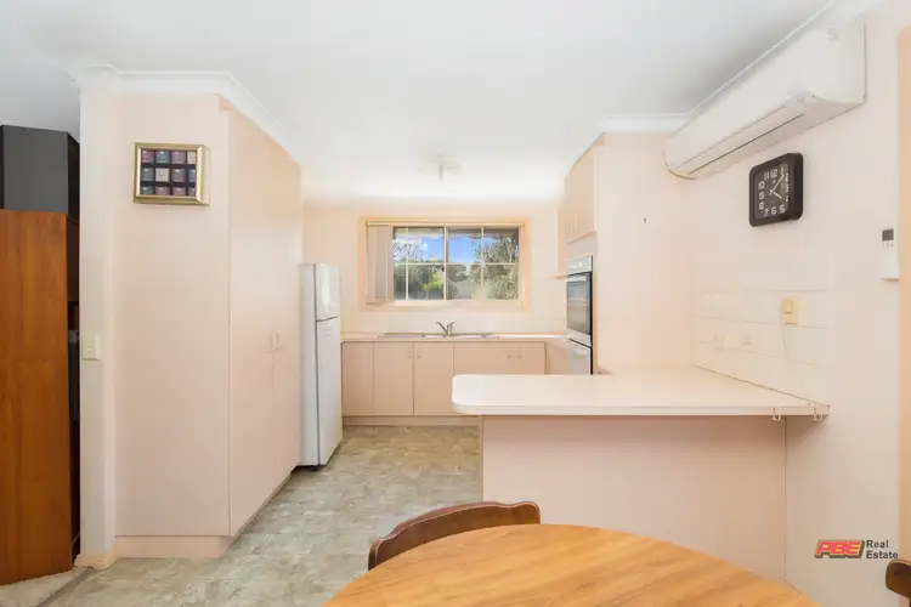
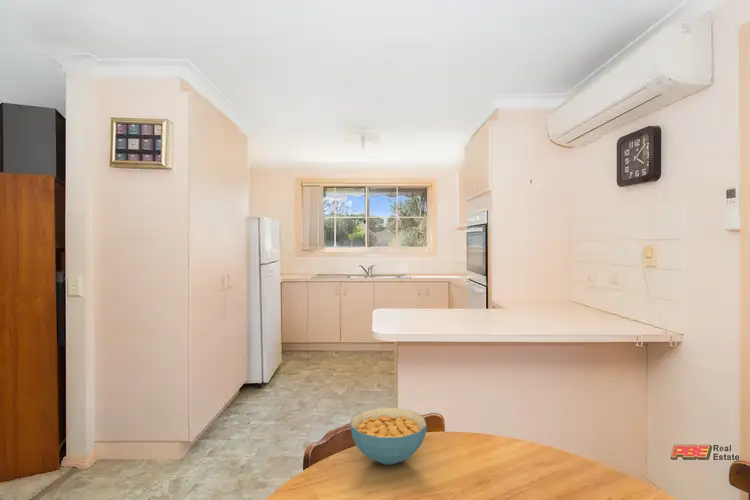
+ cereal bowl (388, 440)
